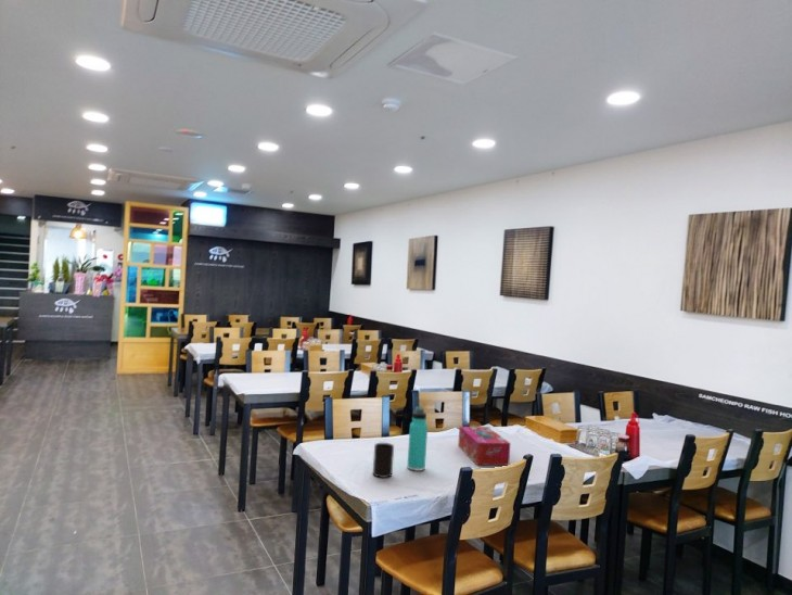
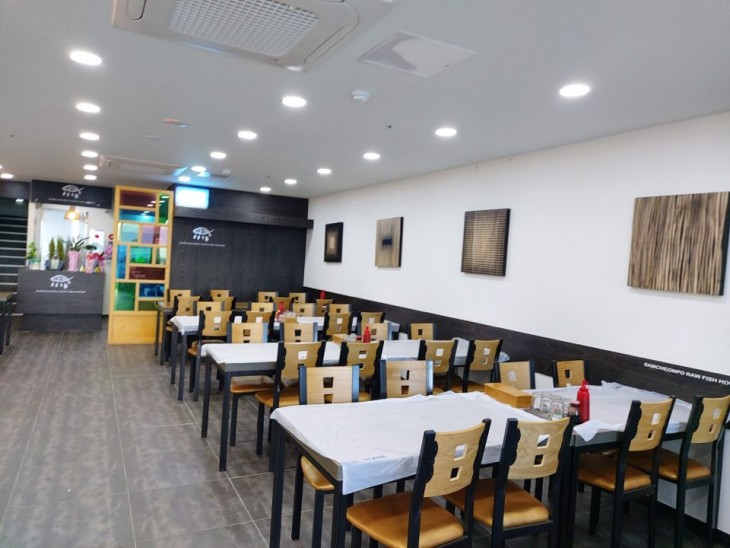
- thermos bottle (418, 438)
- tissue box (483, 444)
- cup (383, 459)
